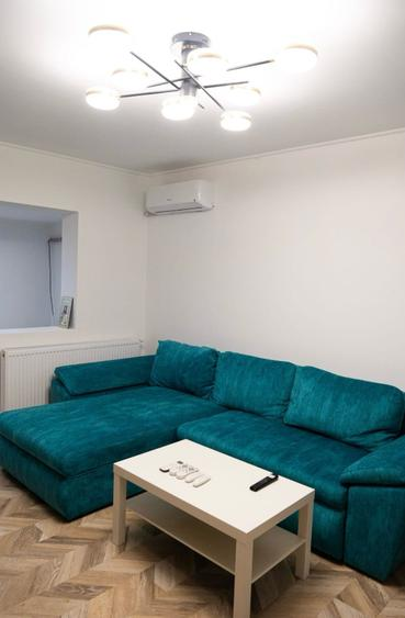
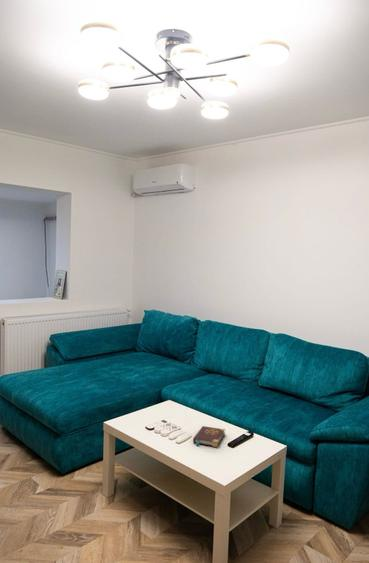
+ book (209, 435)
